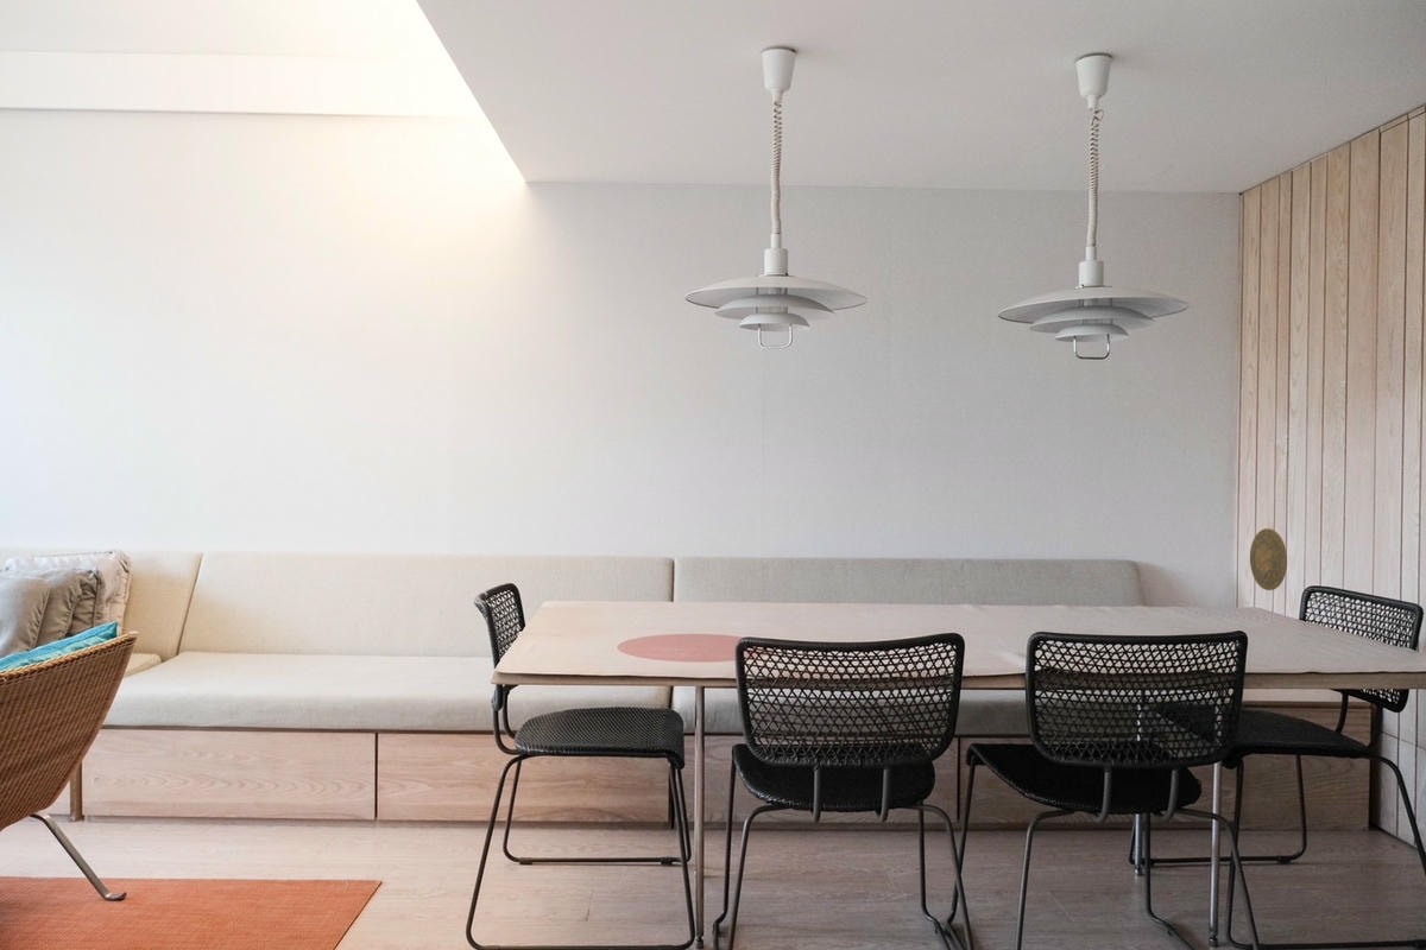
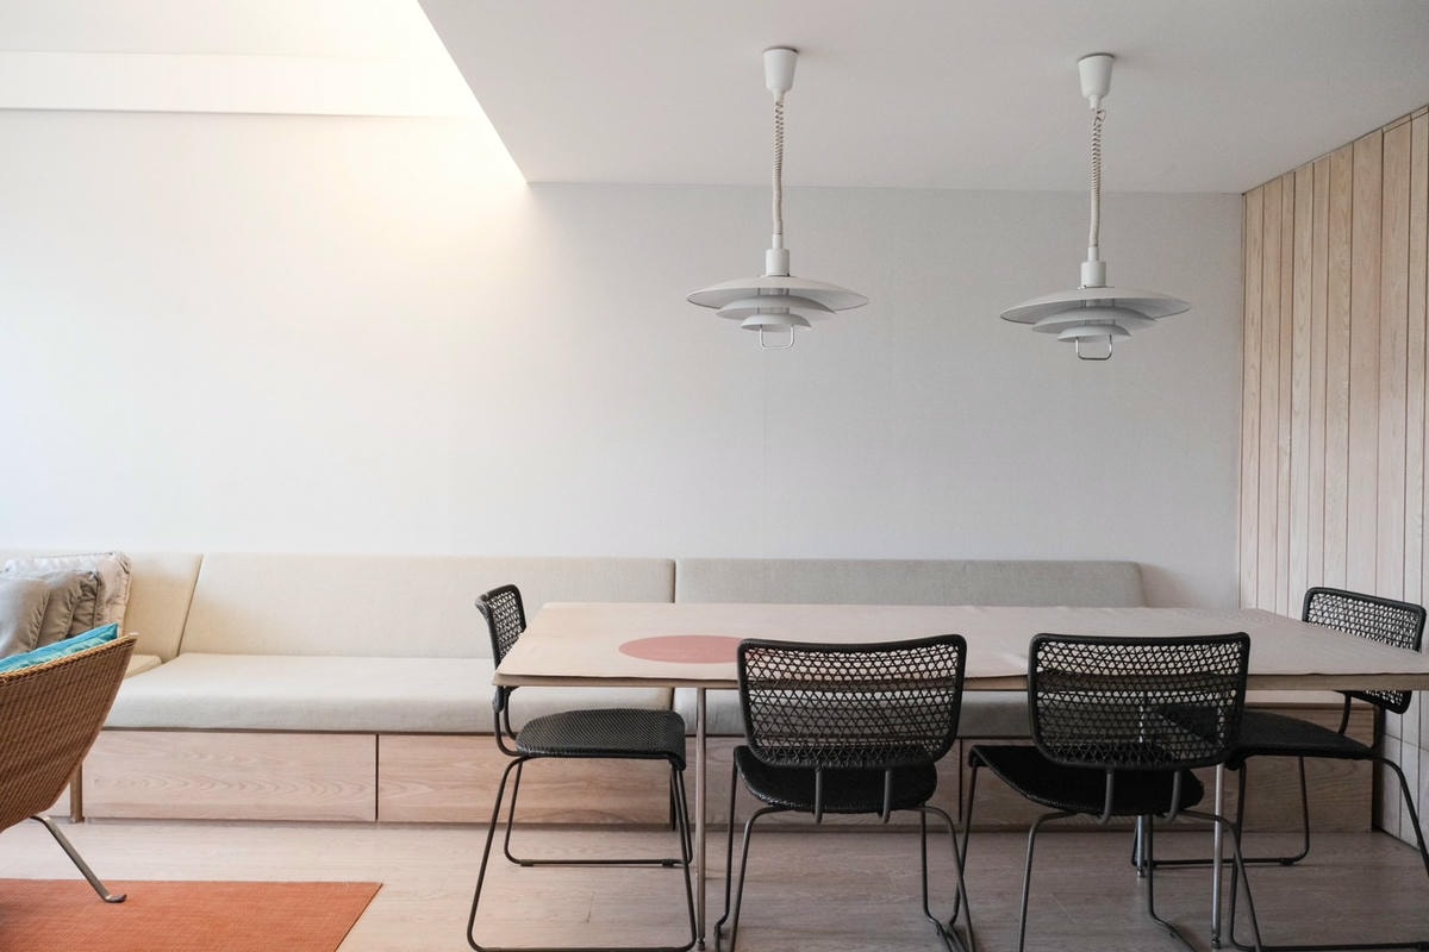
- decorative plate (1264, 559)
